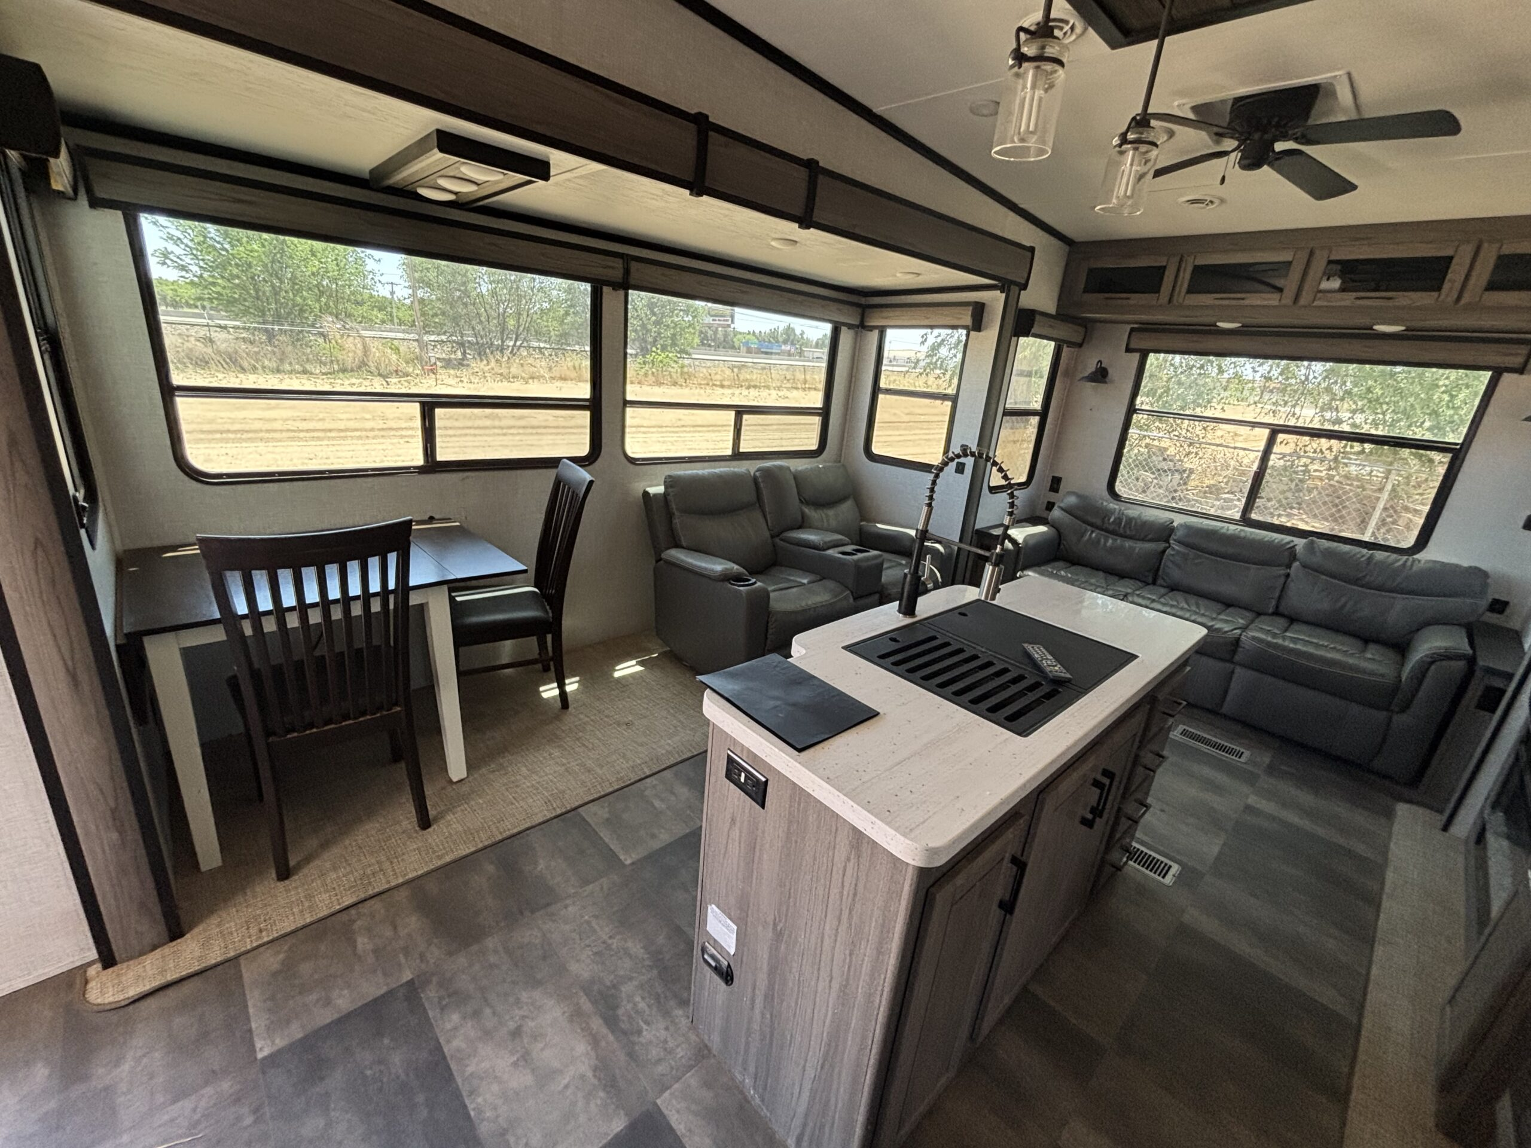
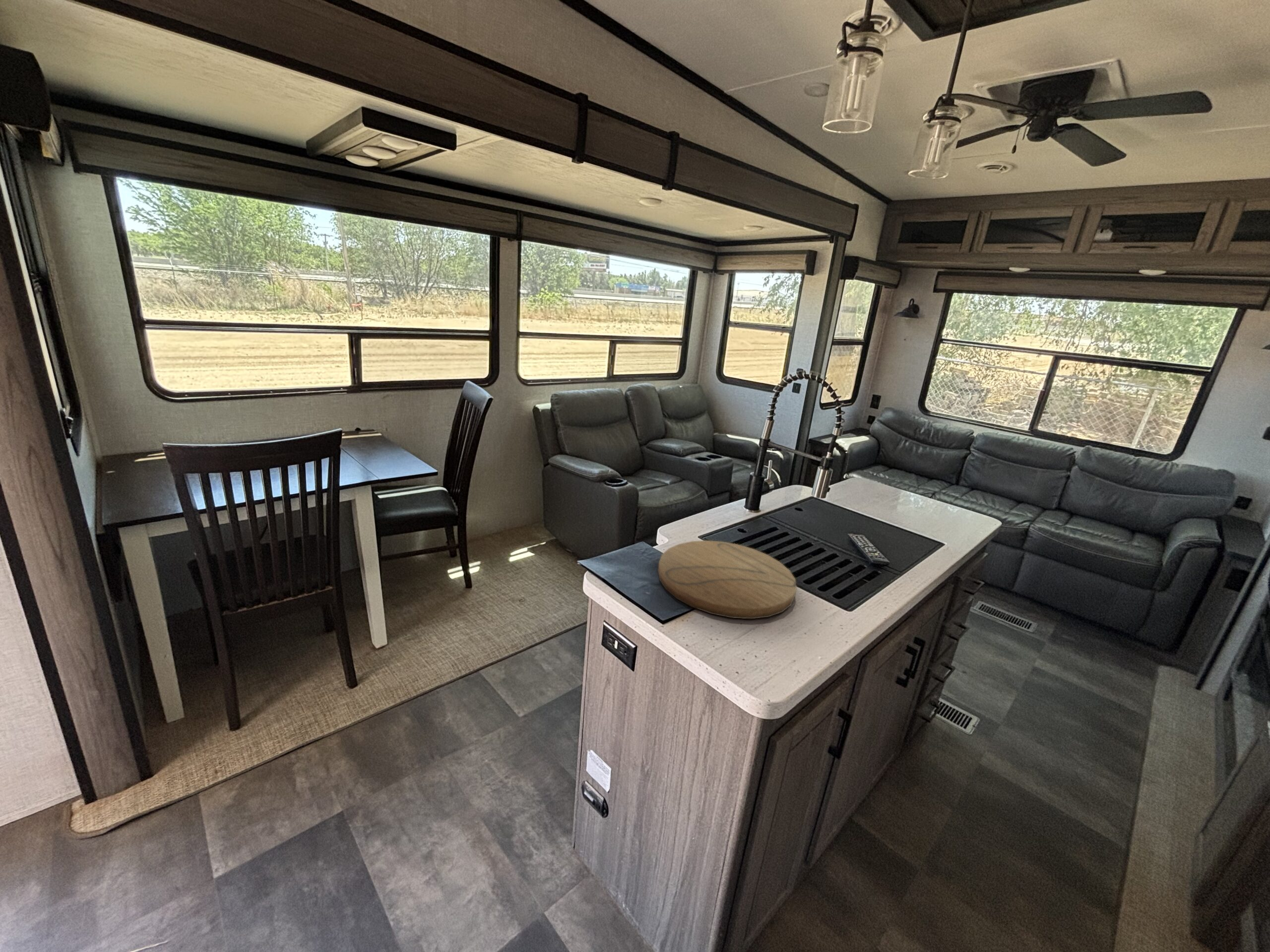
+ cutting board (726, 575)
